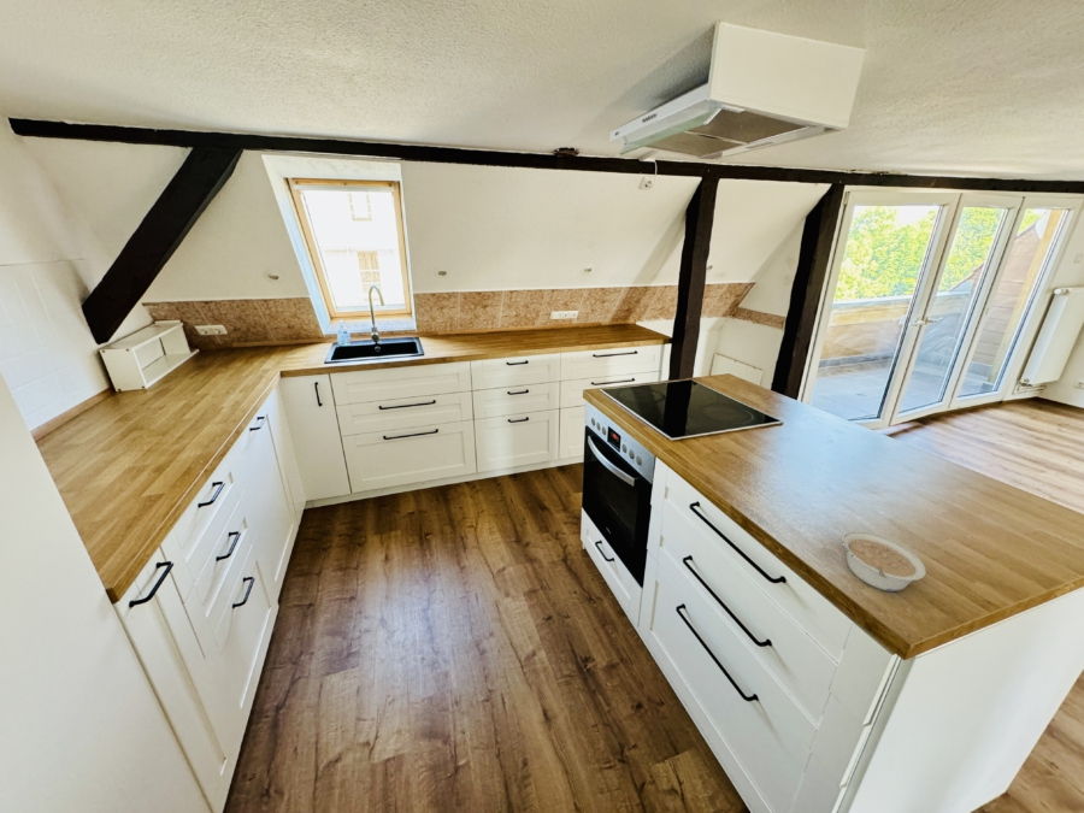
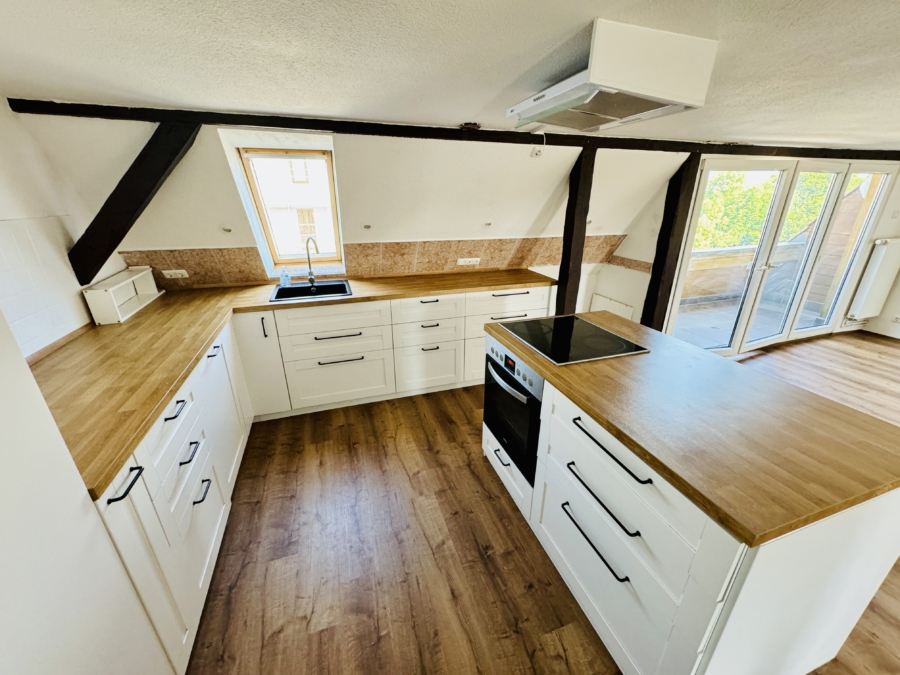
- legume (880, 564)
